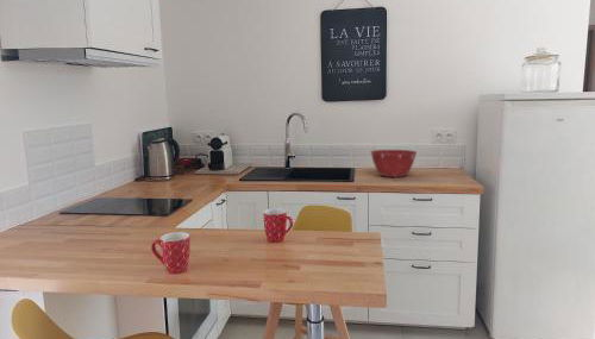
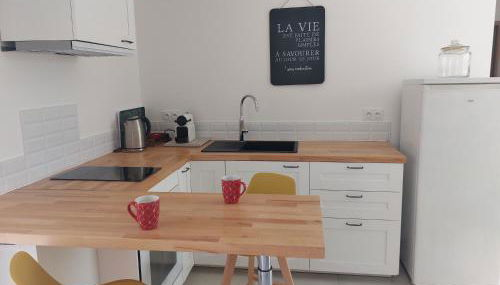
- mixing bowl (393, 163)
